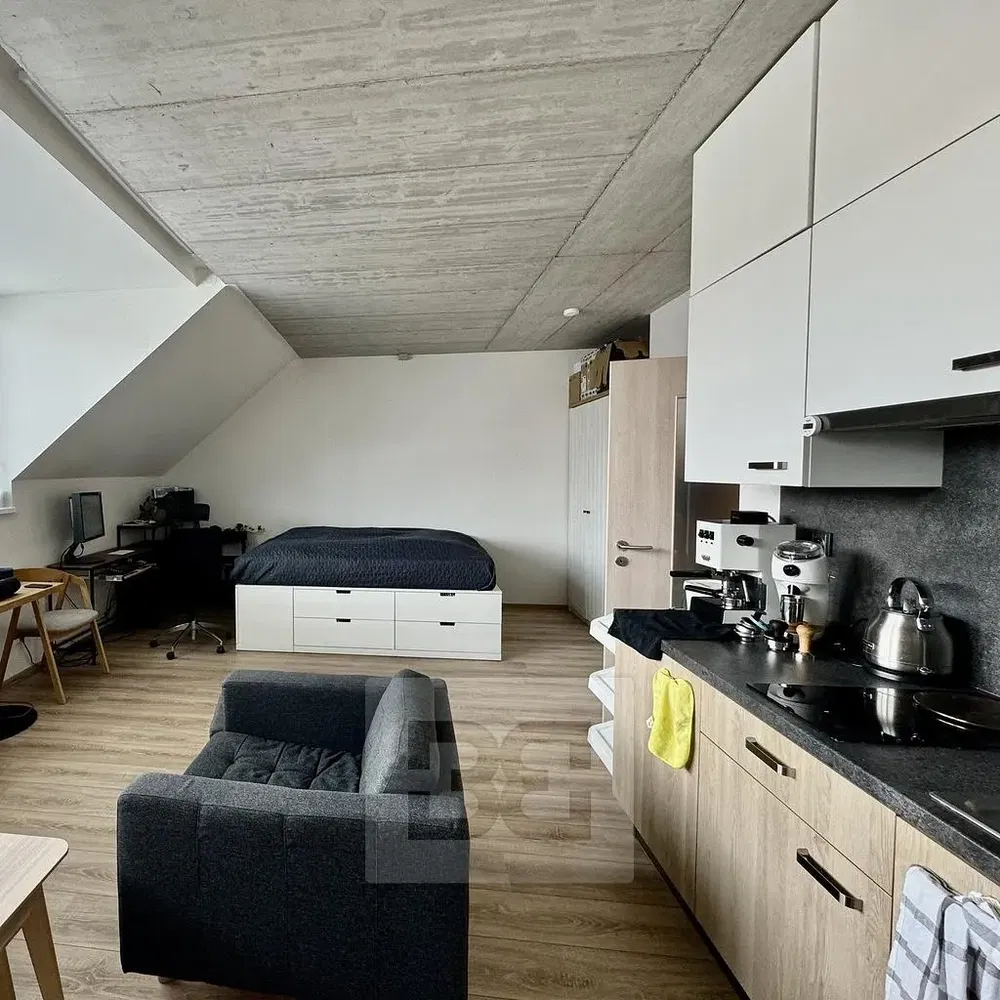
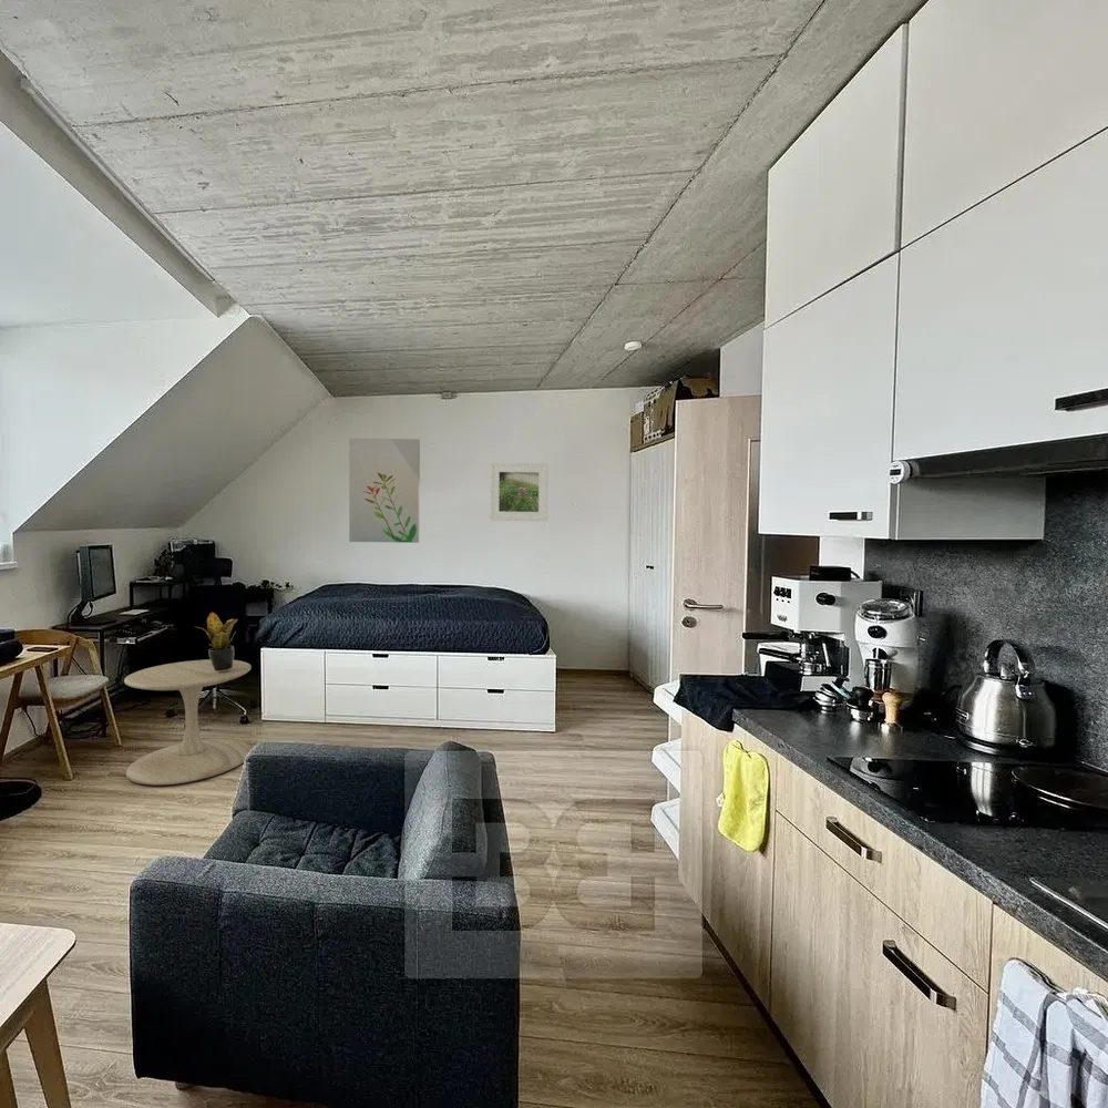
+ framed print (519, 492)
+ potted plant (225, 638)
+ side table (191, 716)
+ wall art (384, 490)
